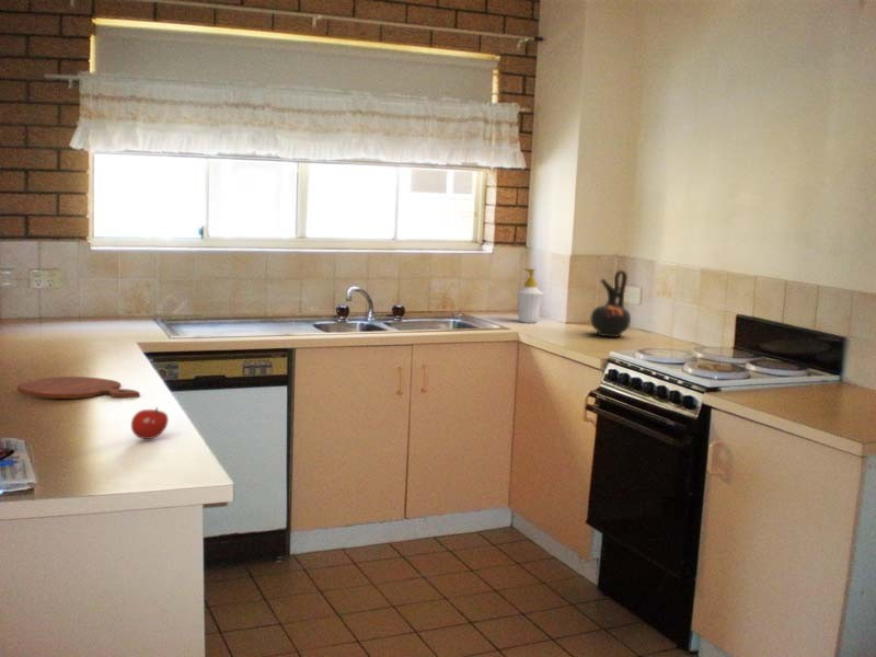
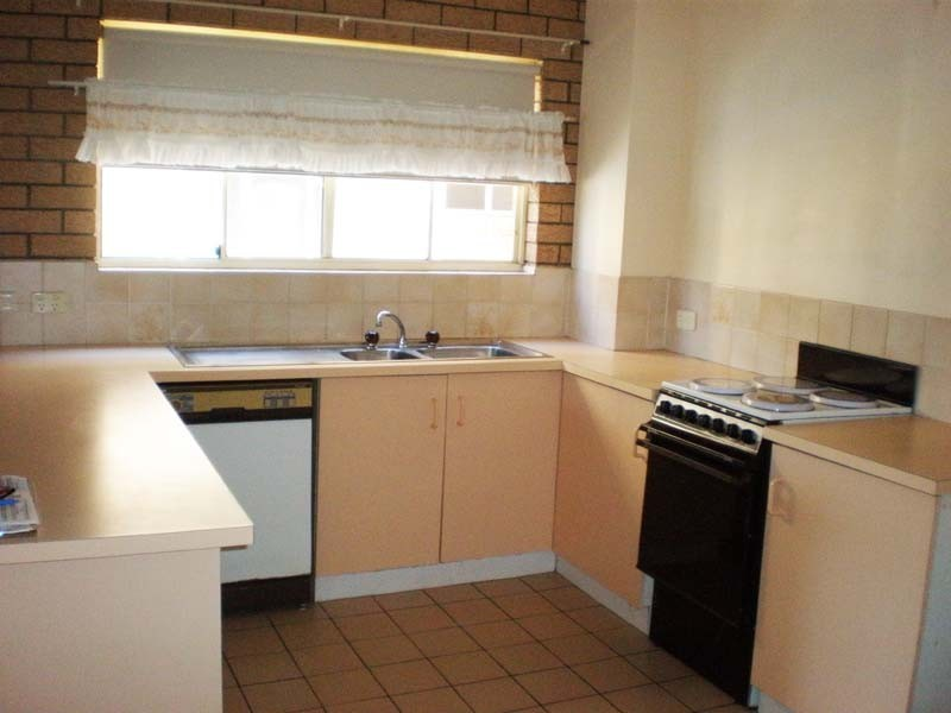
- soap bottle (530, 295)
- ceramic jug (611, 302)
- fruit (149, 423)
- cutting board (84, 388)
